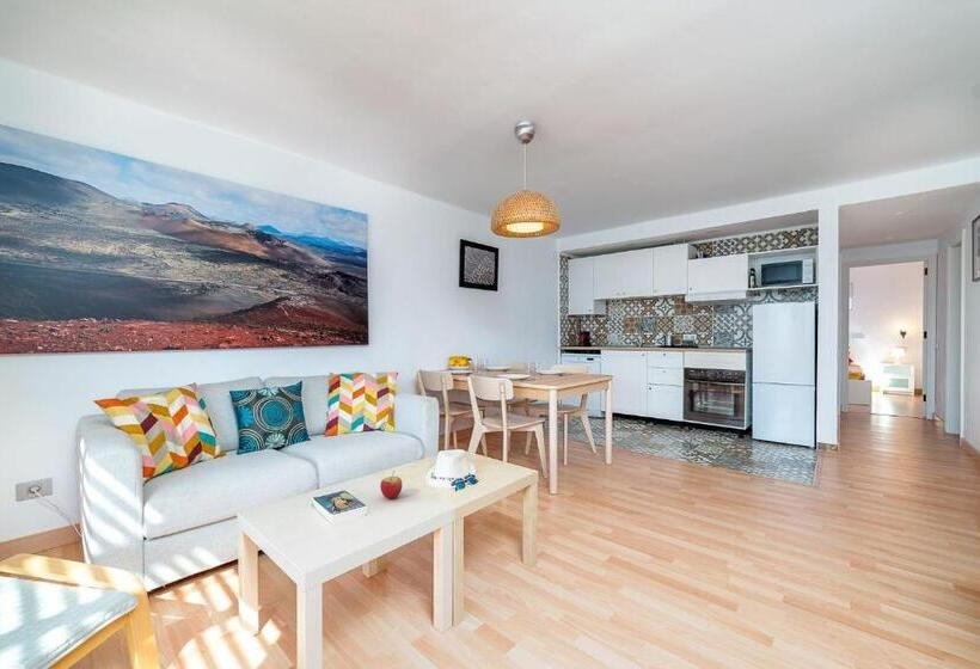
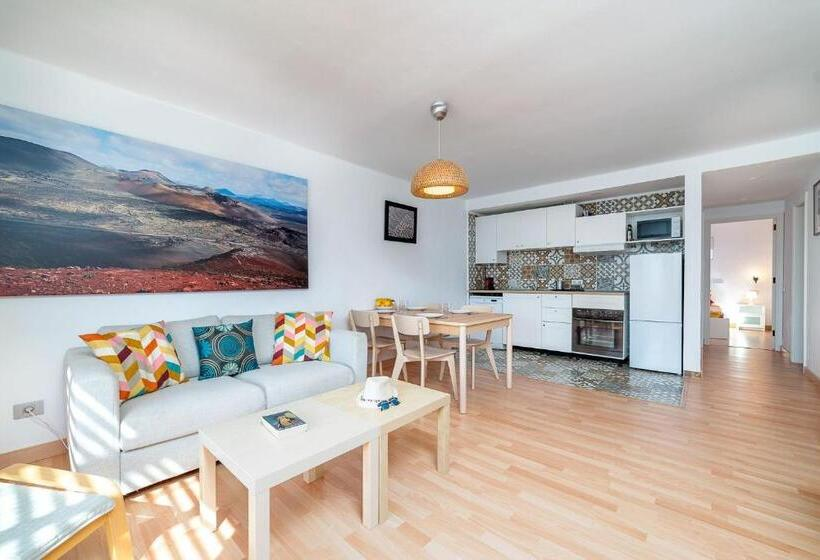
- apple (391, 484)
